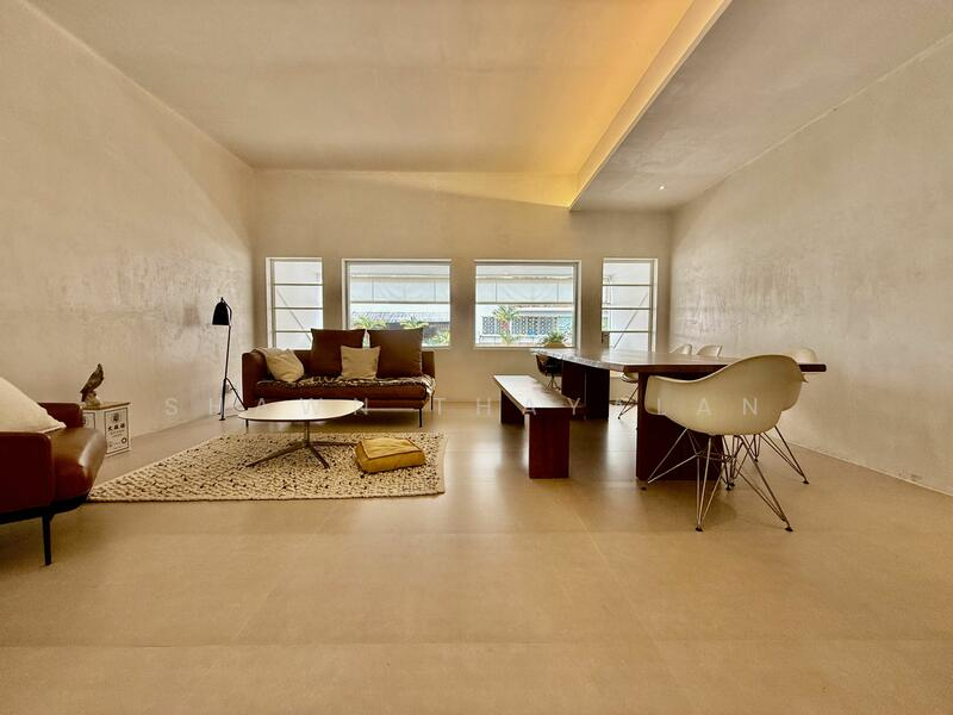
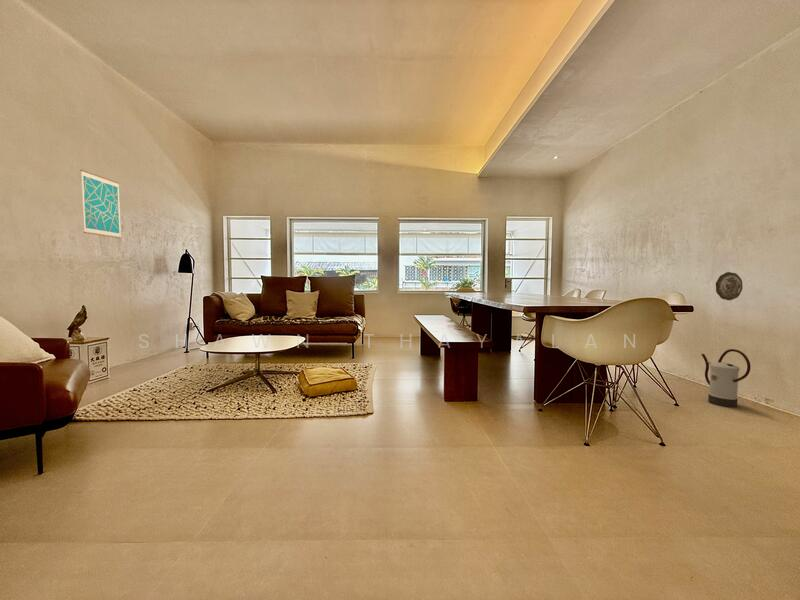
+ watering can (723, 375)
+ wall art (102, 206)
+ decorative plate (729, 286)
